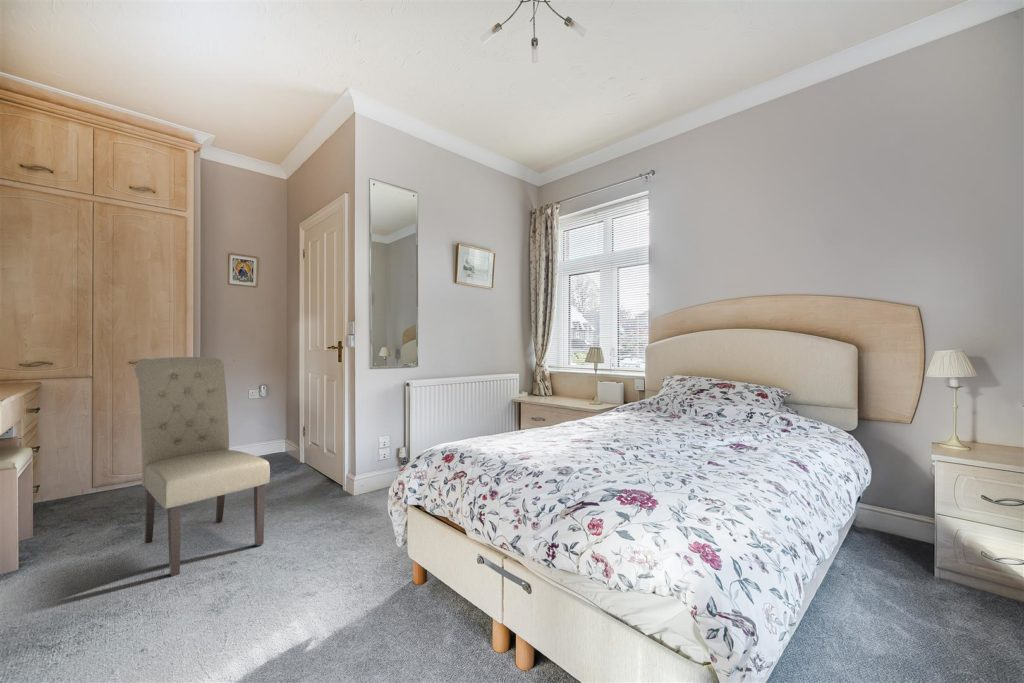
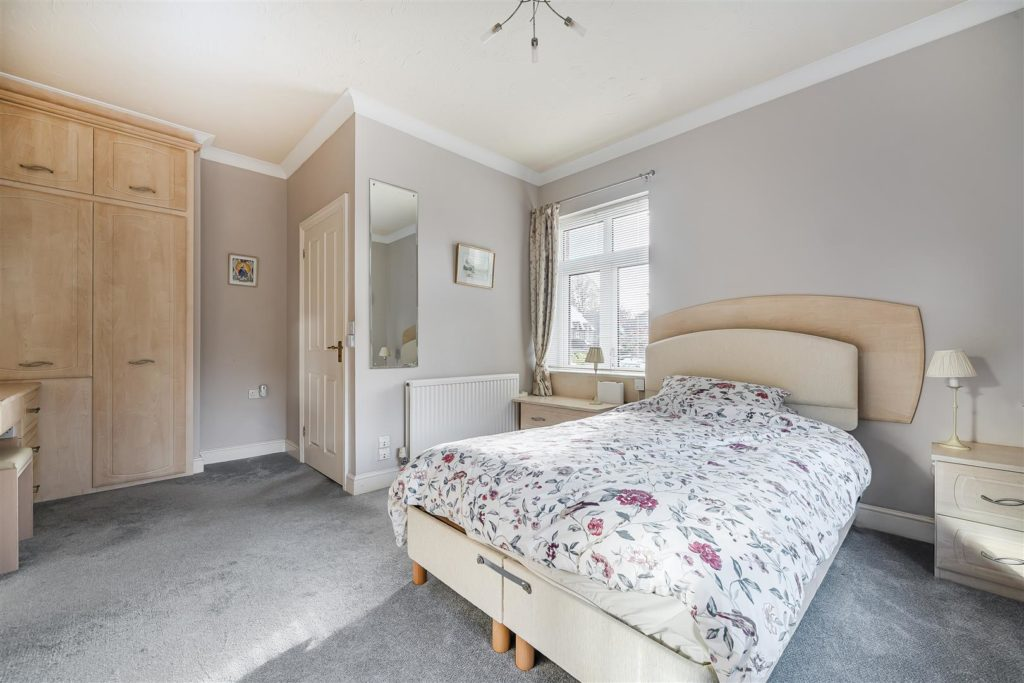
- chair (198, 449)
